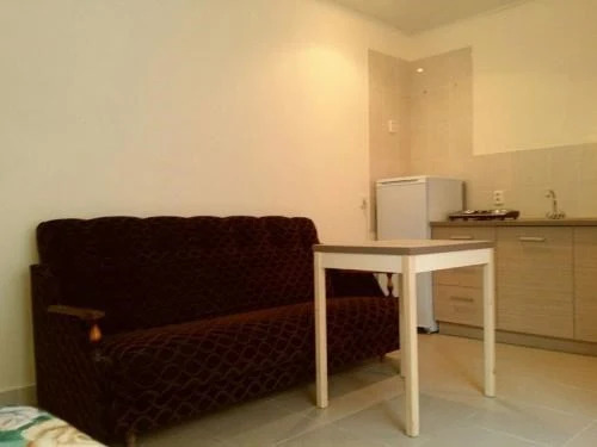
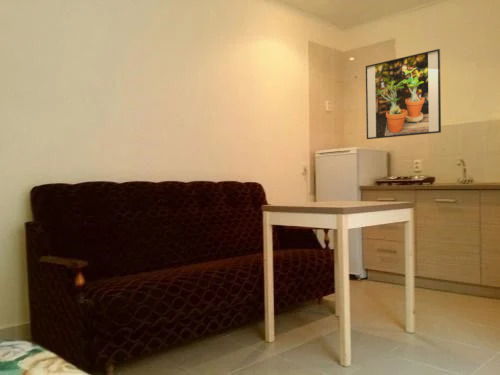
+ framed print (400, 97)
